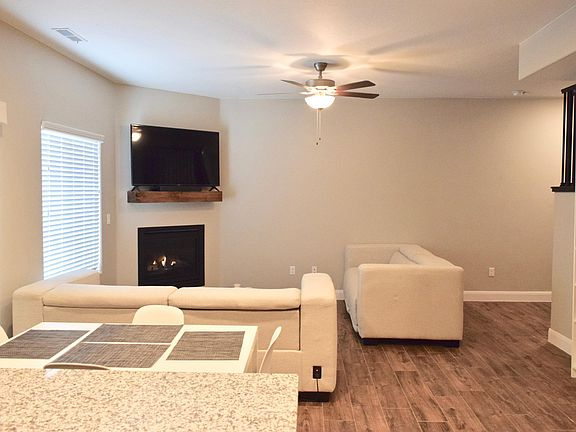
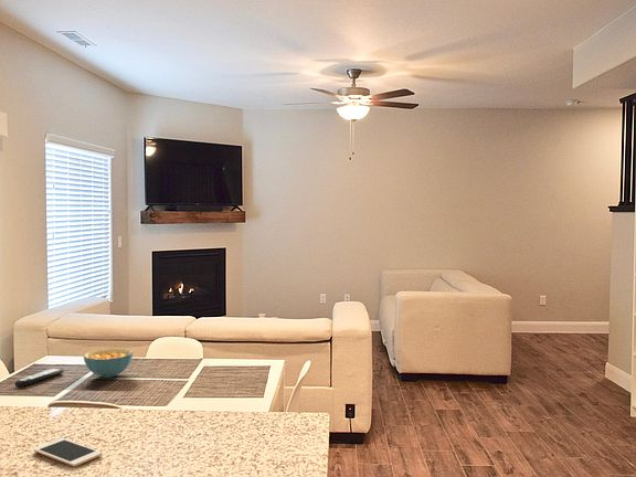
+ cereal bowl (108, 364)
+ remote control (40, 377)
+ cell phone (67, 452)
